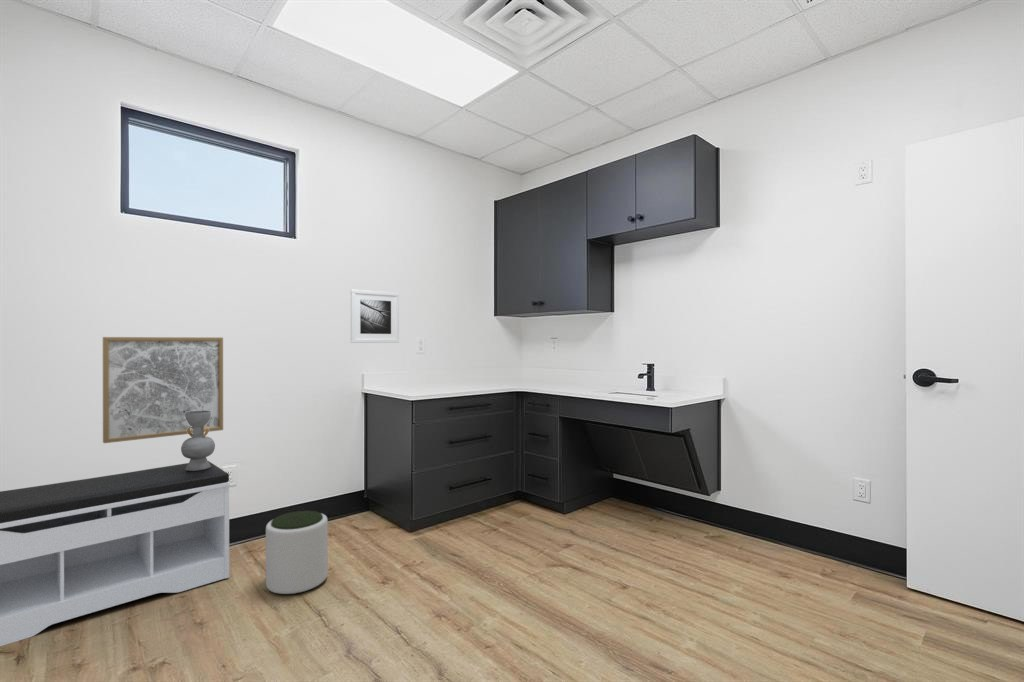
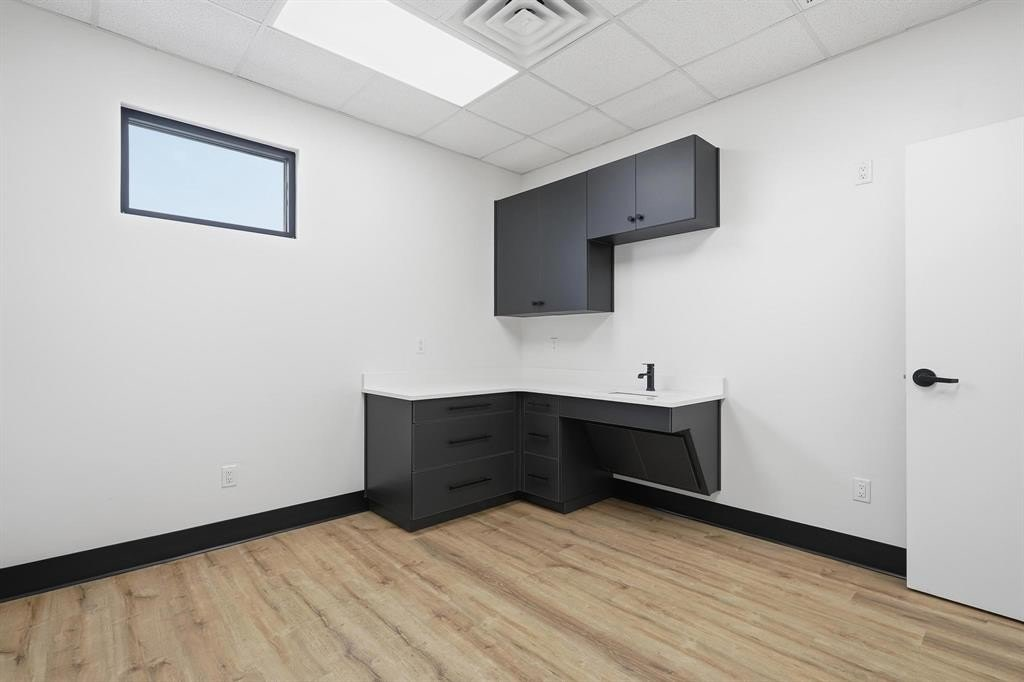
- bench (103, 539)
- decorative vase (198, 440)
- wall art (166, 386)
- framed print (375, 317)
- plant pot (297, 550)
